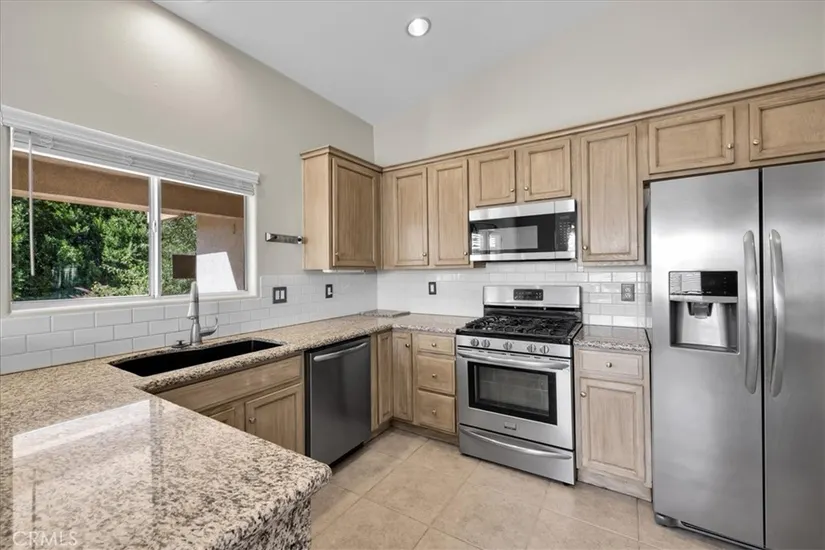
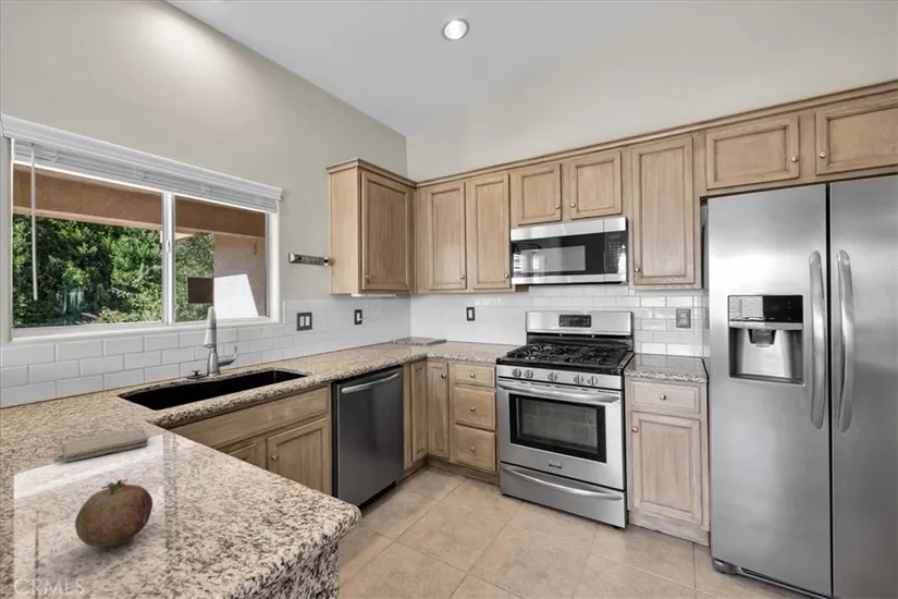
+ washcloth (107, 443)
+ fruit (115, 511)
